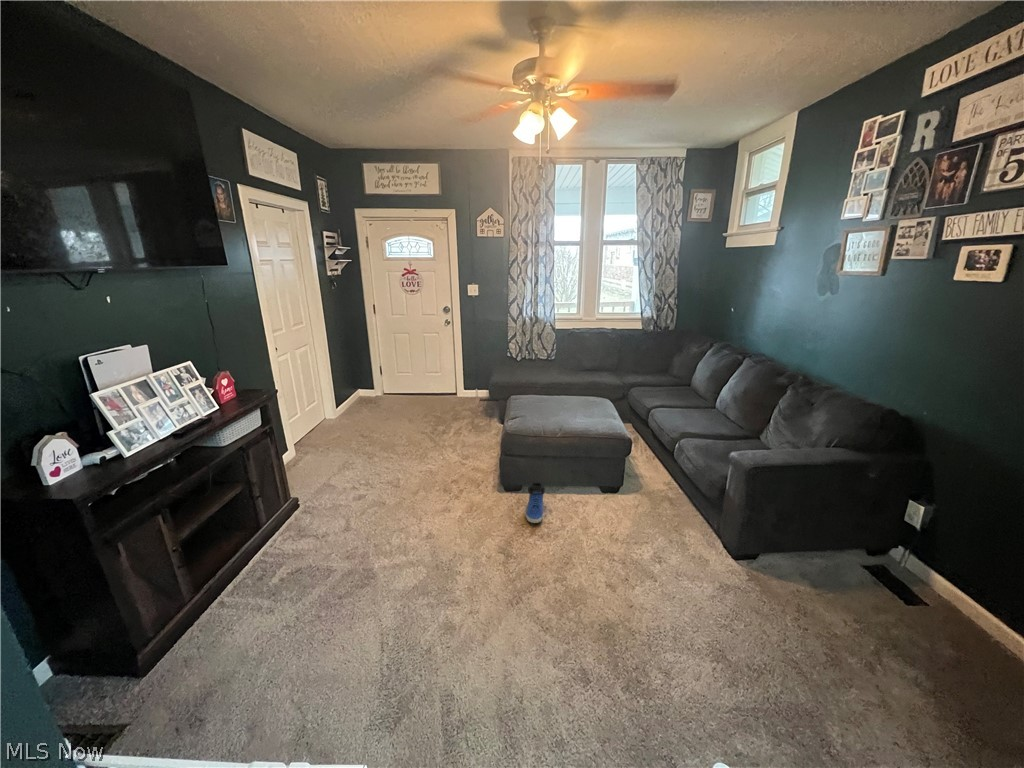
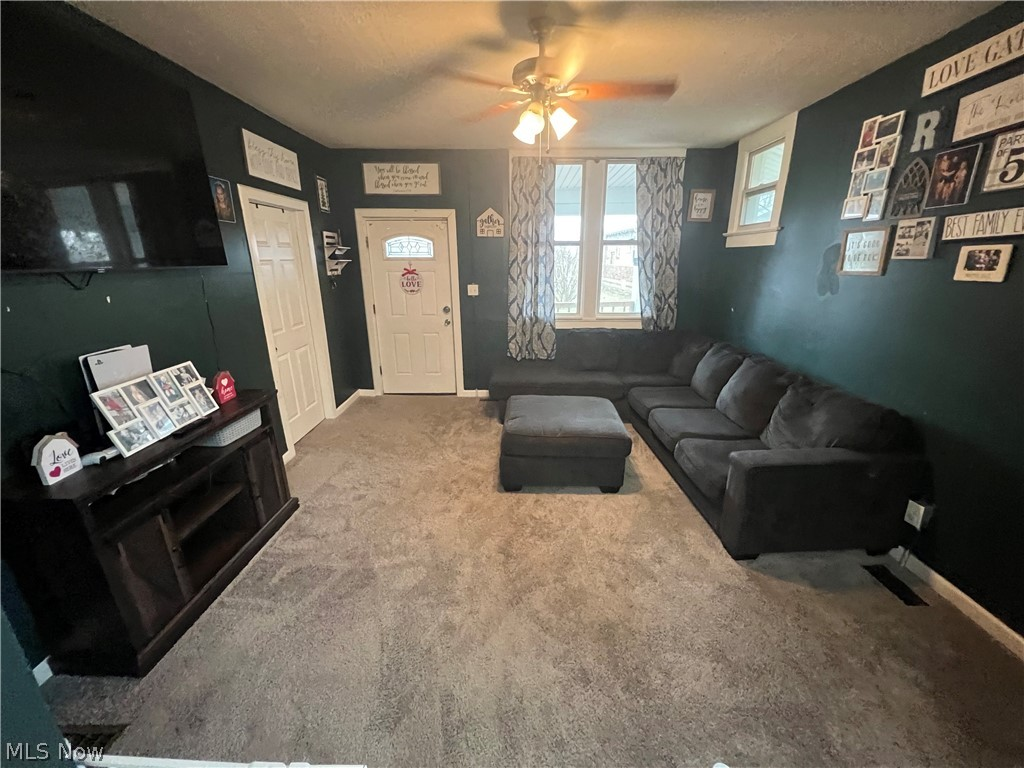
- sneaker (535, 500)
